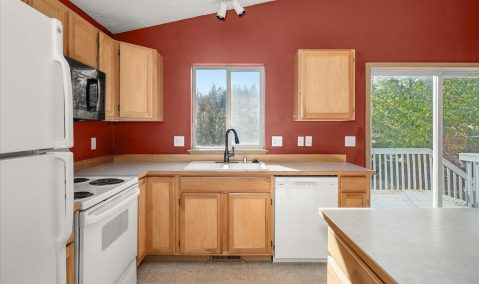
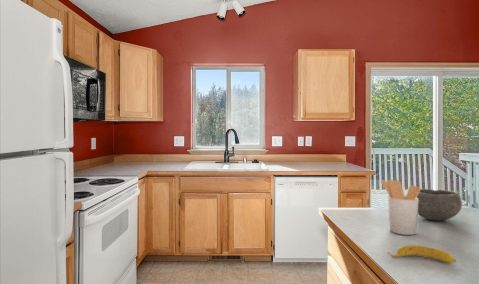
+ utensil holder (398, 204)
+ banana (421, 254)
+ bowl (434, 205)
